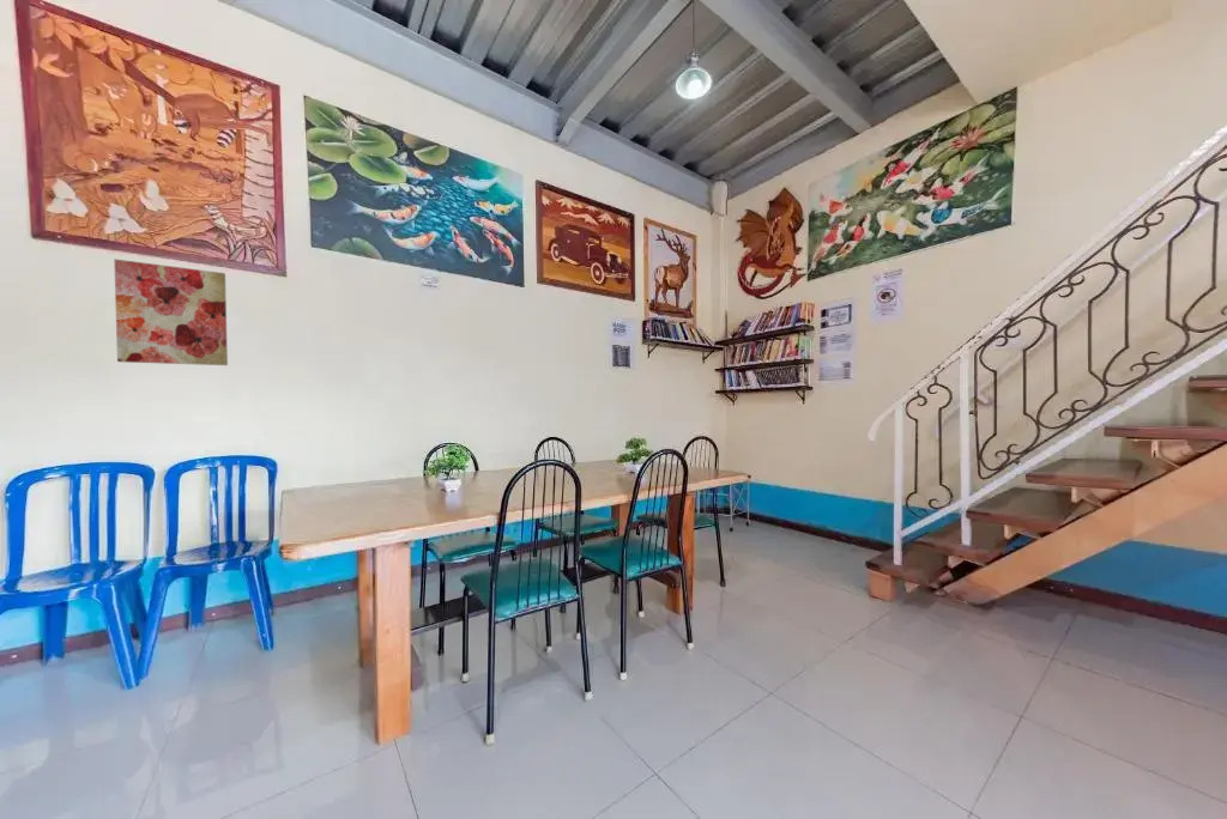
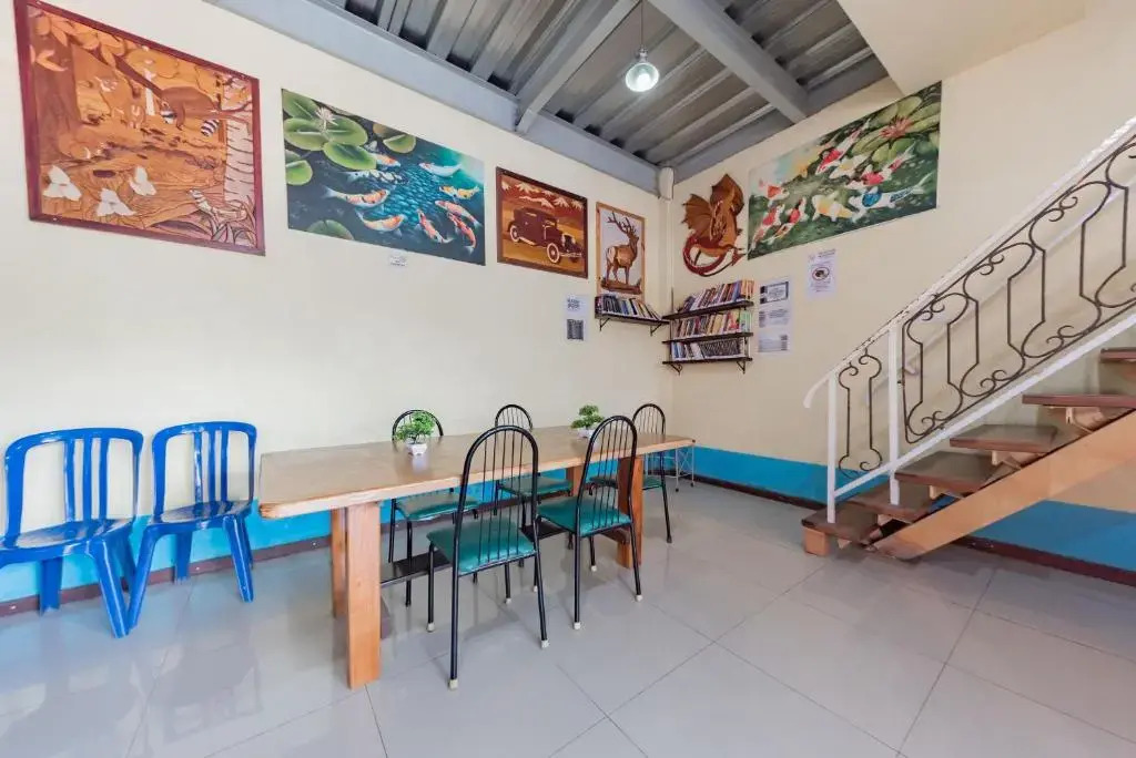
- wall art (174, 315)
